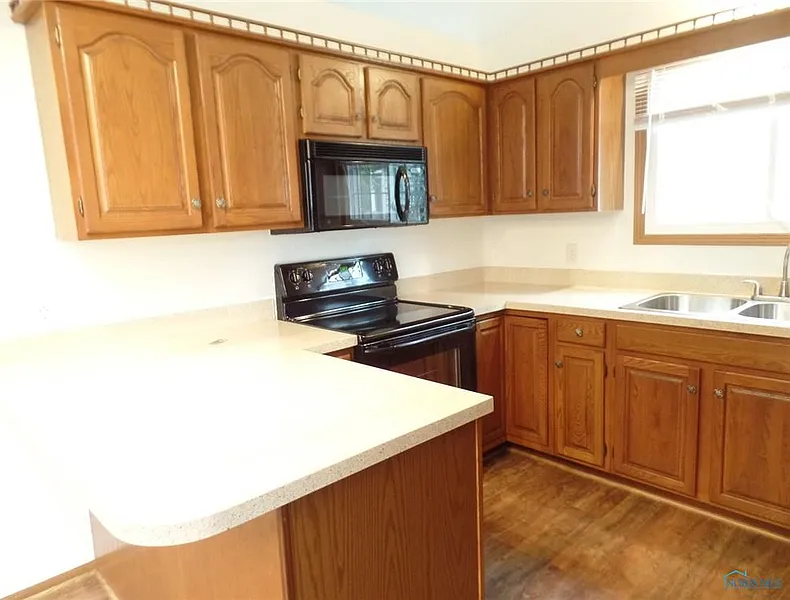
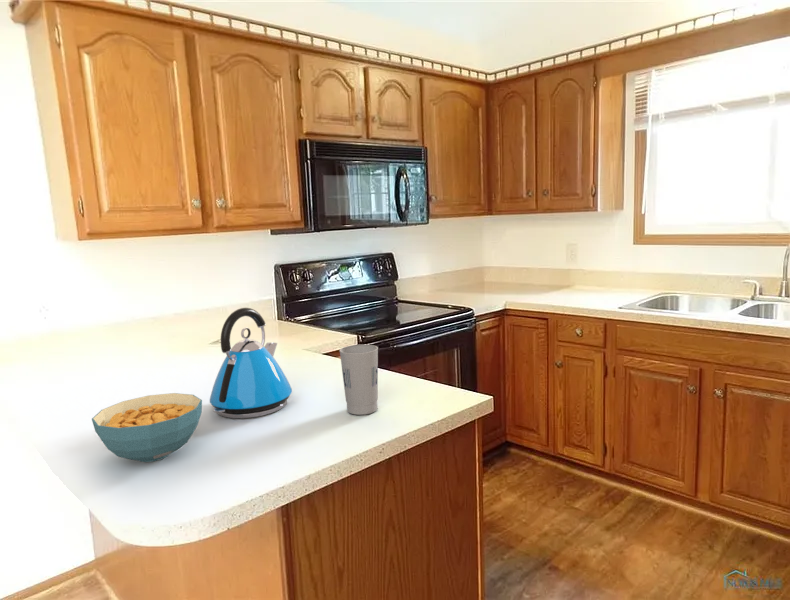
+ kettle (246, 358)
+ cup (360, 379)
+ cereal bowl (151, 432)
